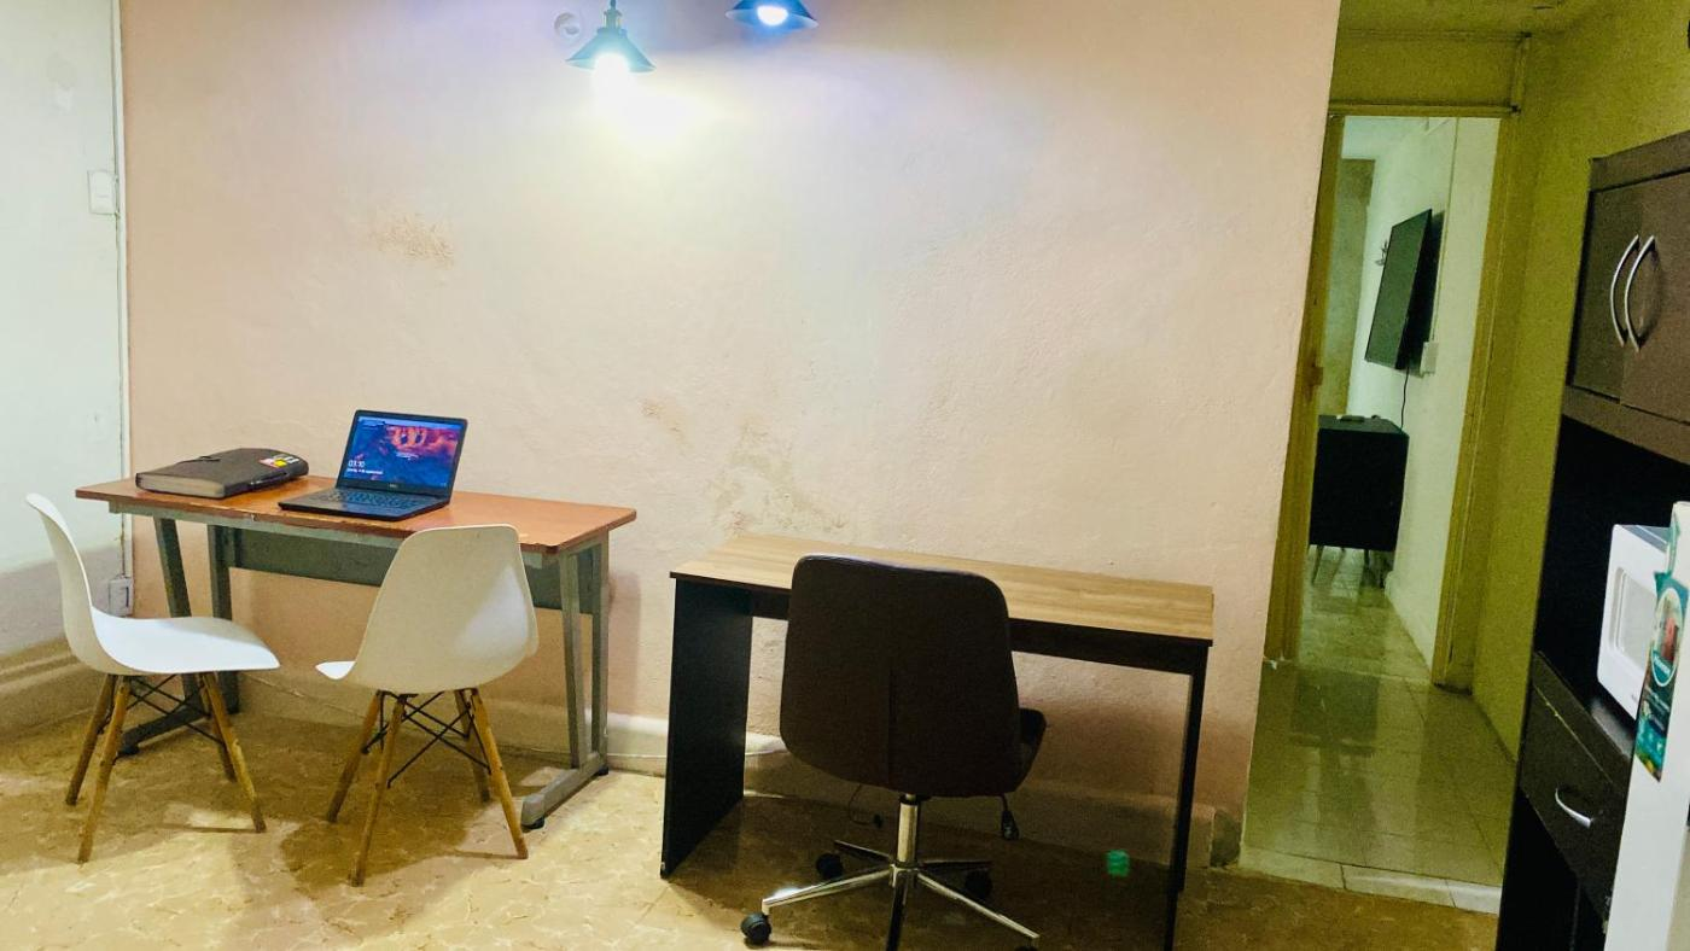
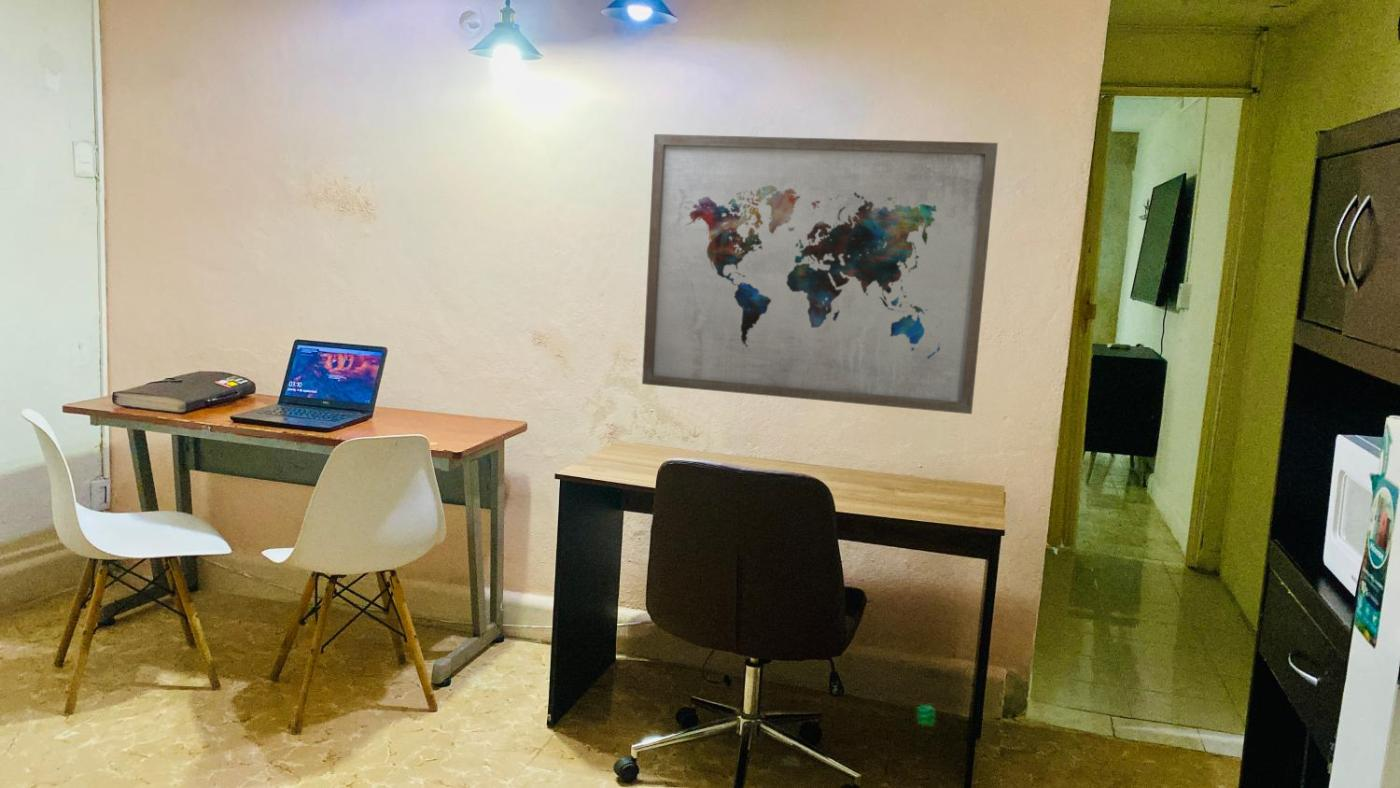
+ wall art (809, 270)
